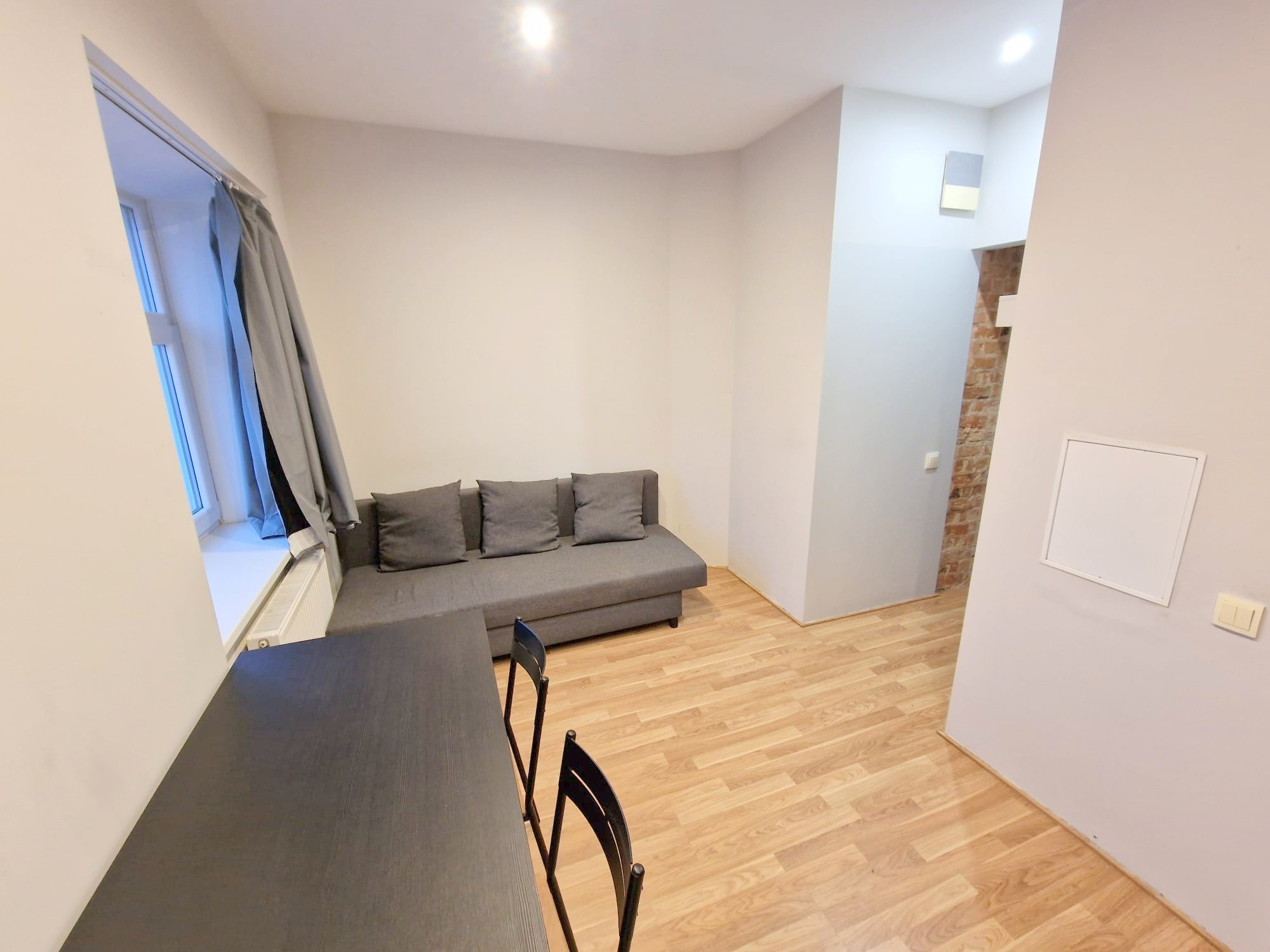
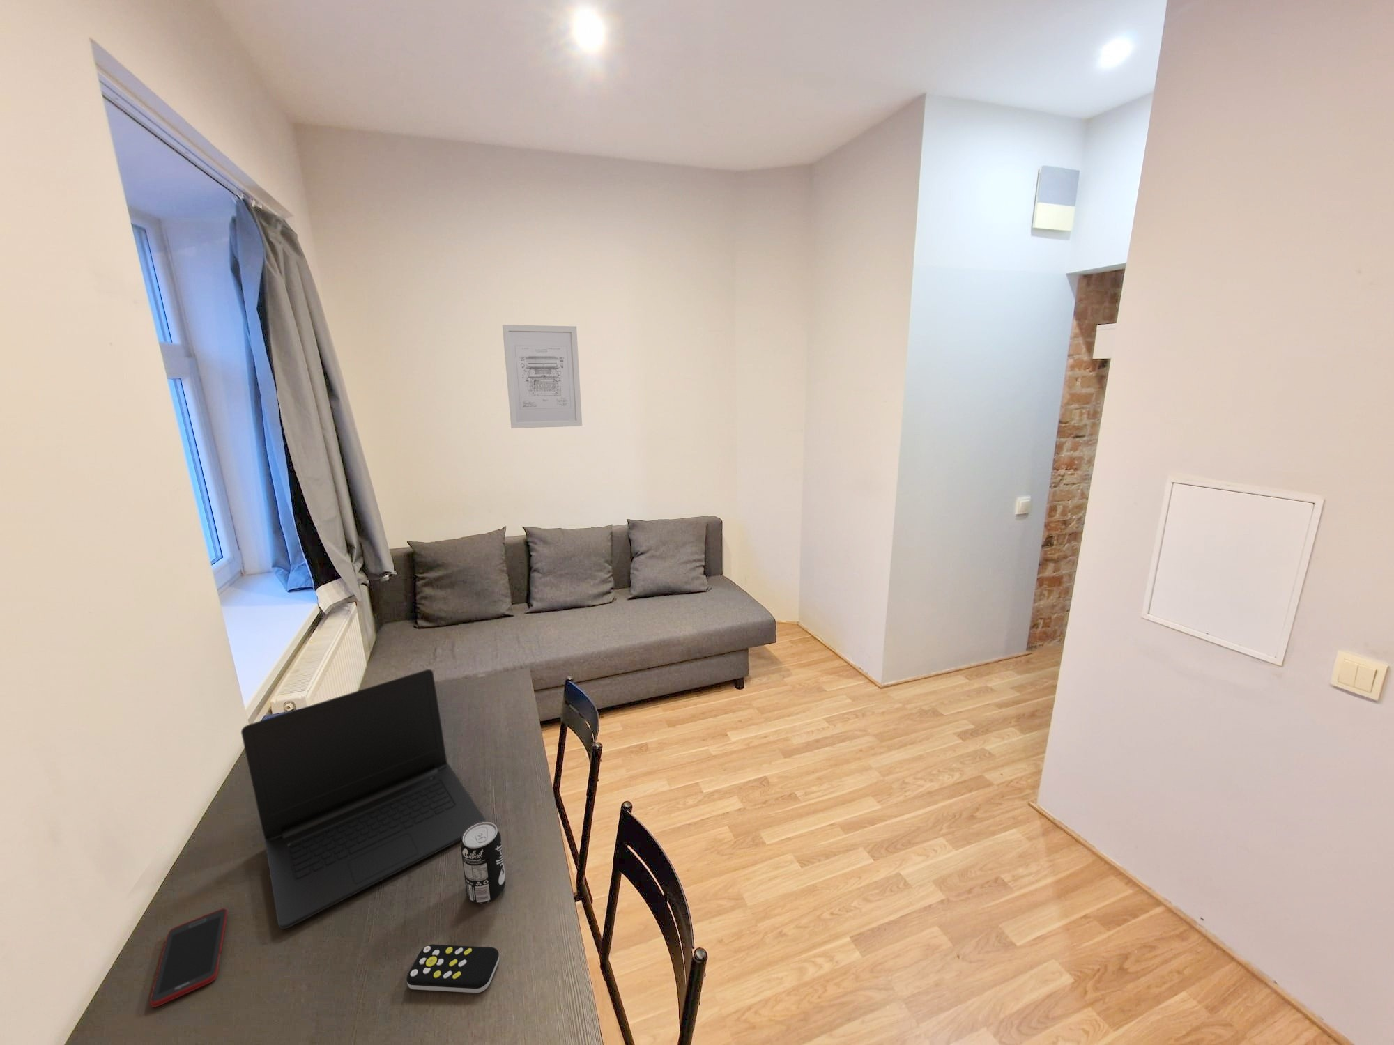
+ laptop (368, 779)
+ remote control (453, 967)
+ wall art (543, 377)
+ cell phone (192, 954)
+ beverage can (483, 863)
